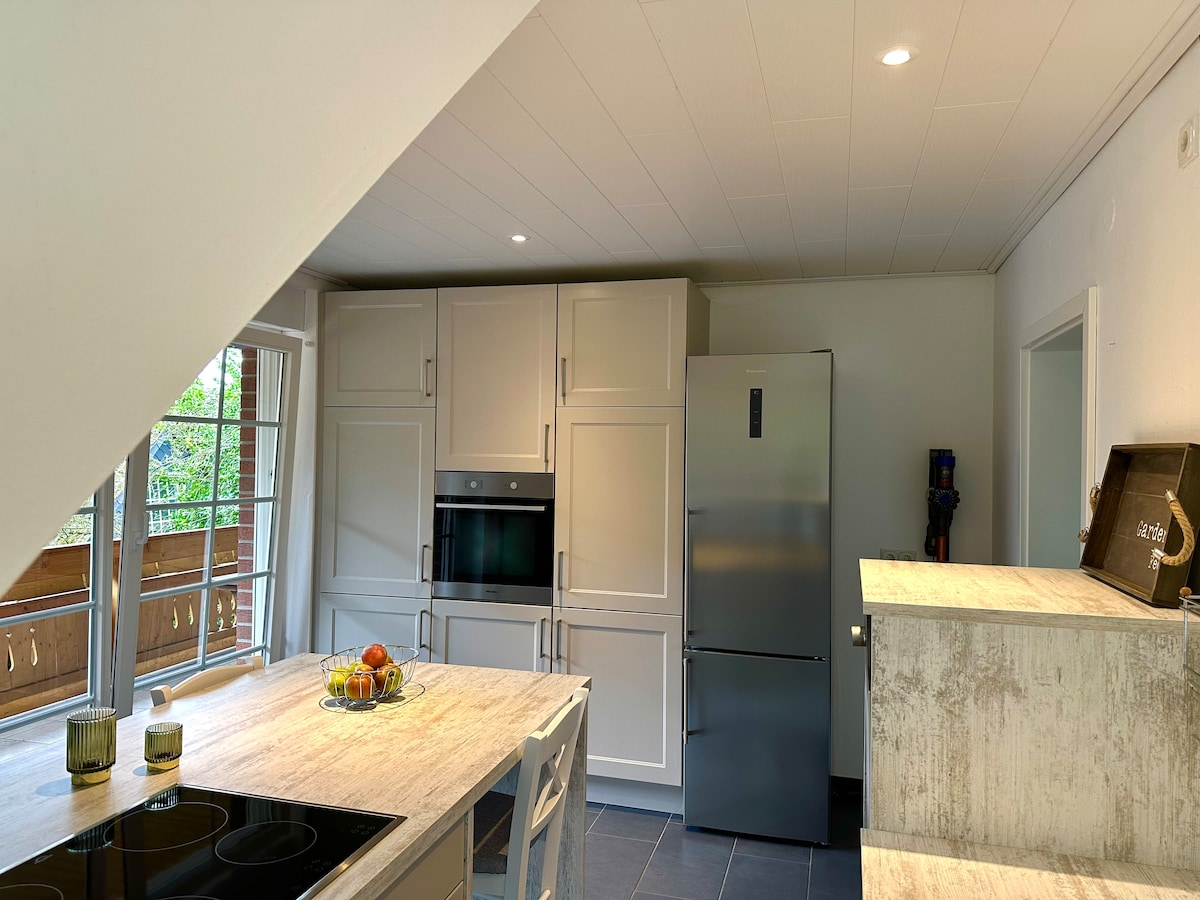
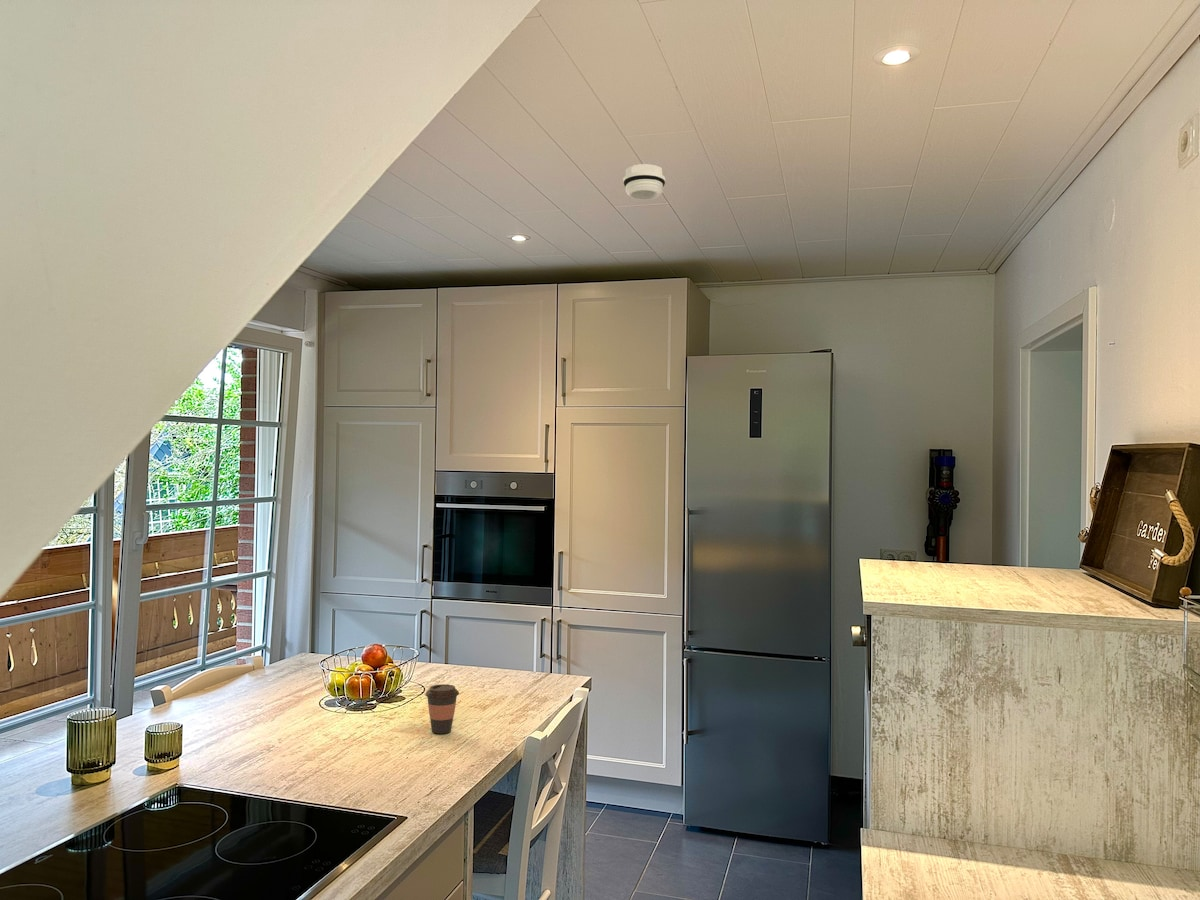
+ coffee cup (441, 709)
+ smoke detector (644, 182)
